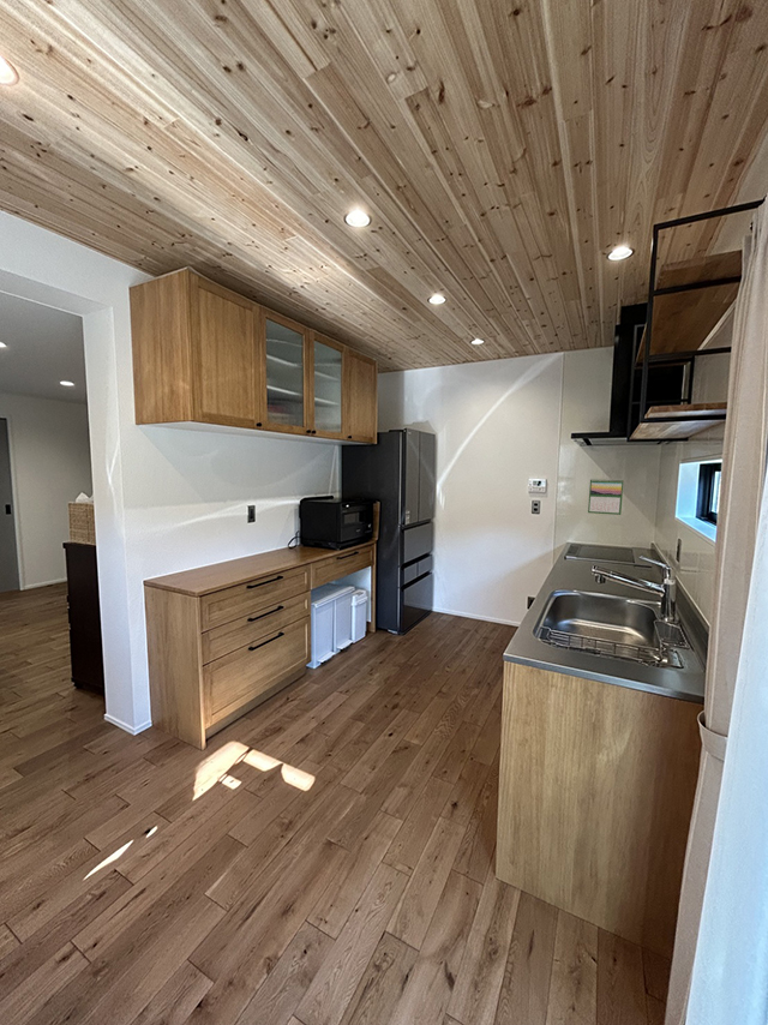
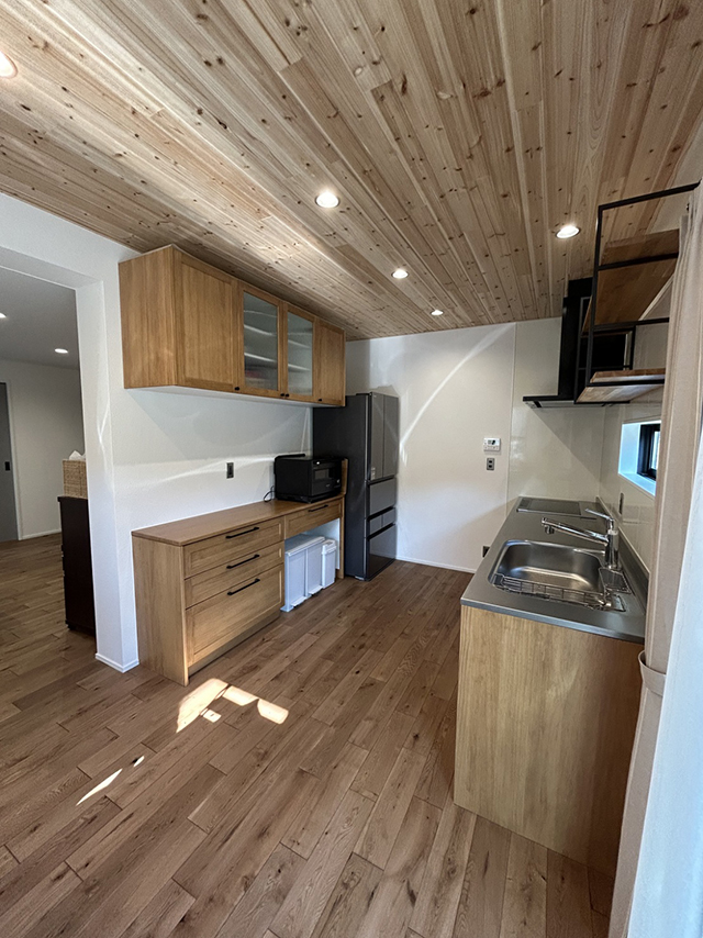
- calendar (605, 496)
